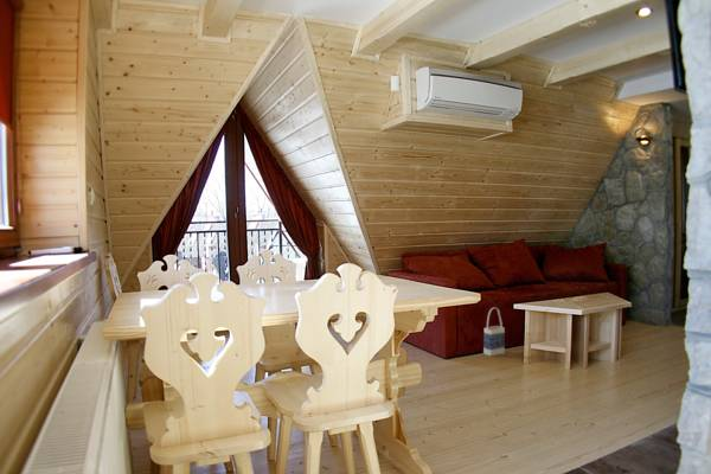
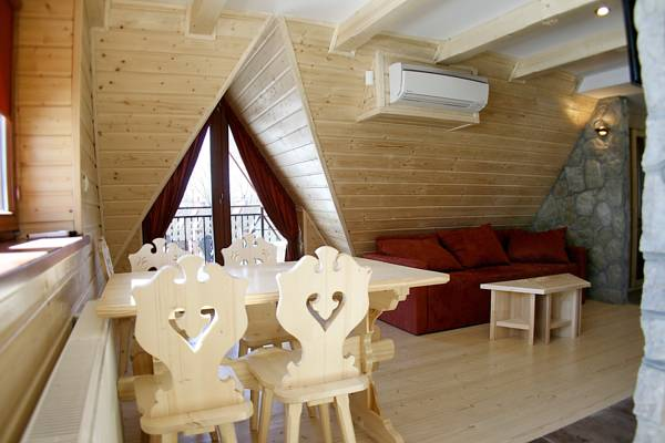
- bag (494, 329)
